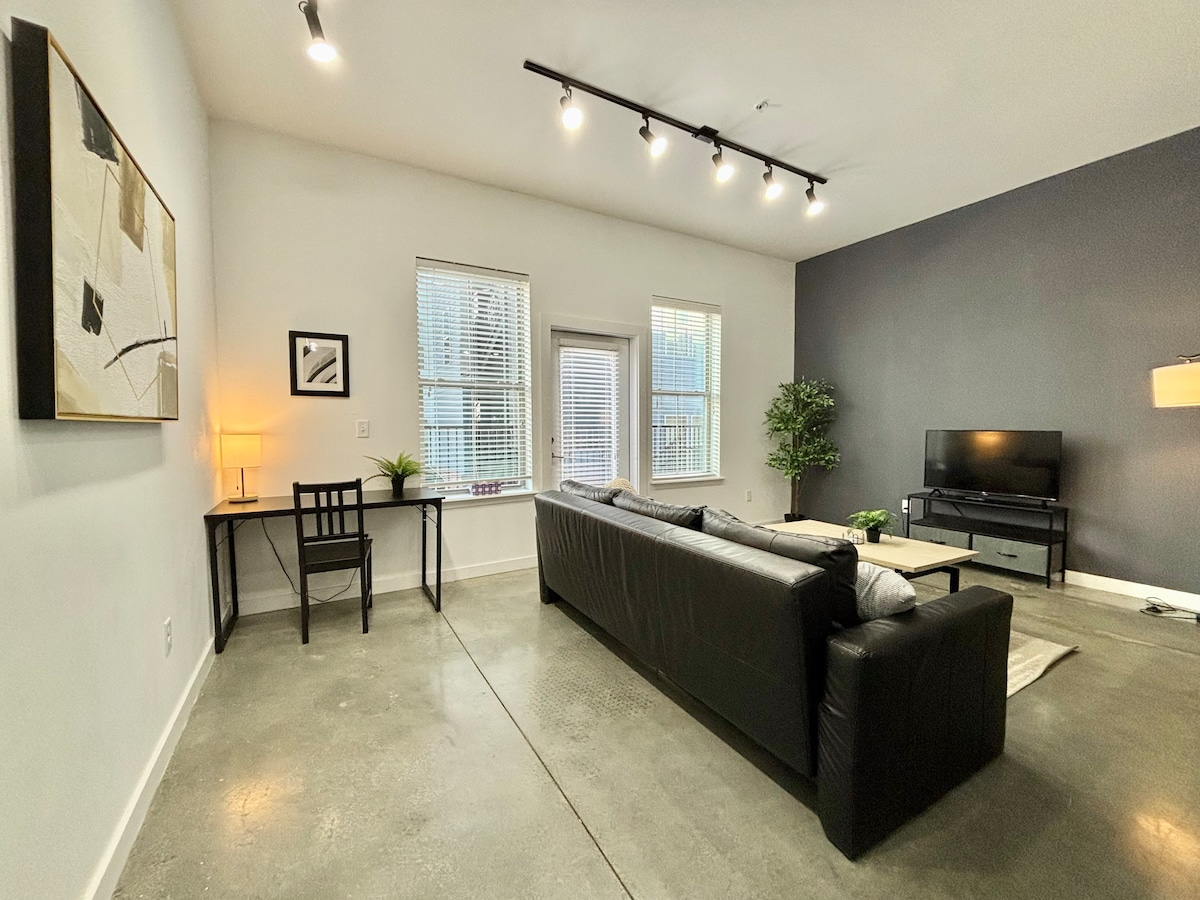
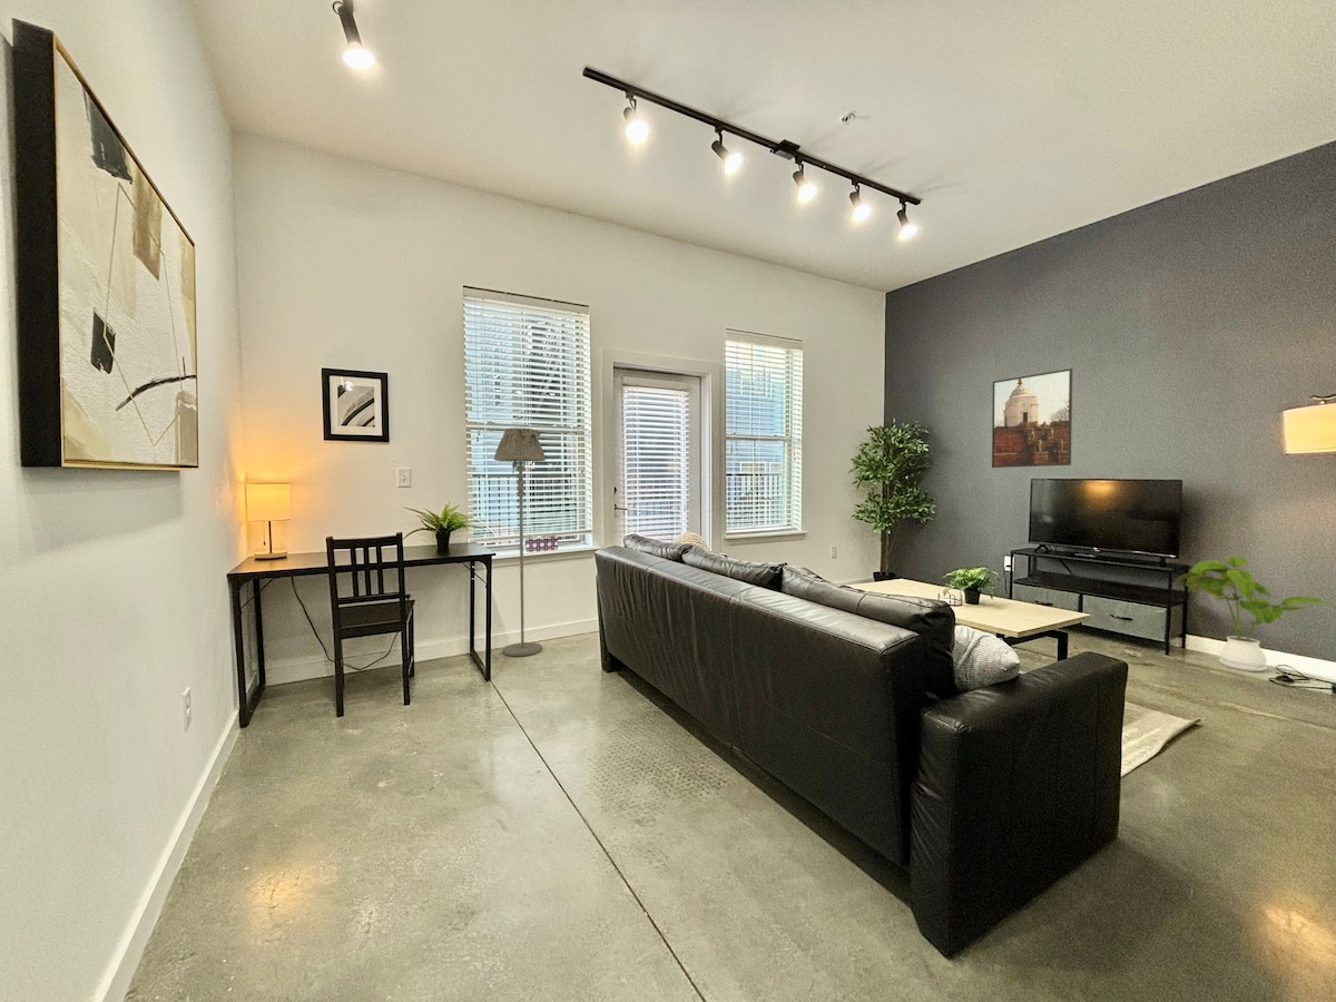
+ house plant (1238, 613)
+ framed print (1029, 421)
+ floor lamp (521, 540)
